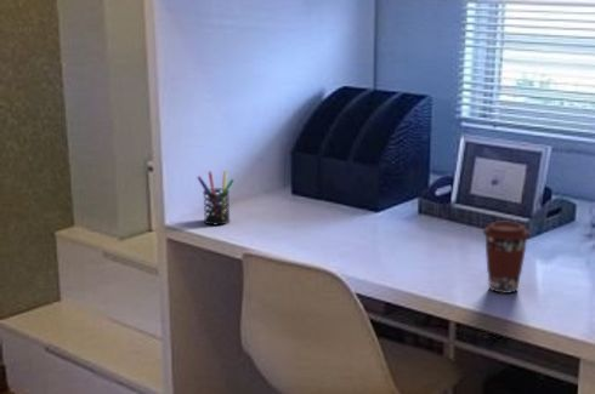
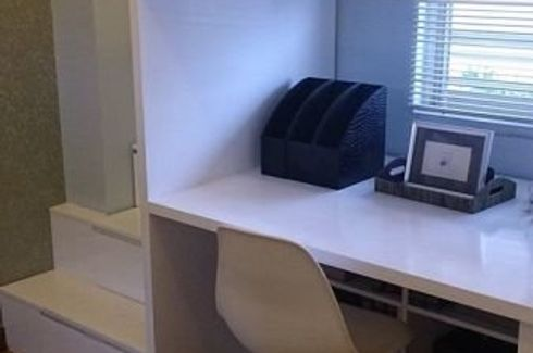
- coffee cup (504, 257)
- pen holder (217, 195)
